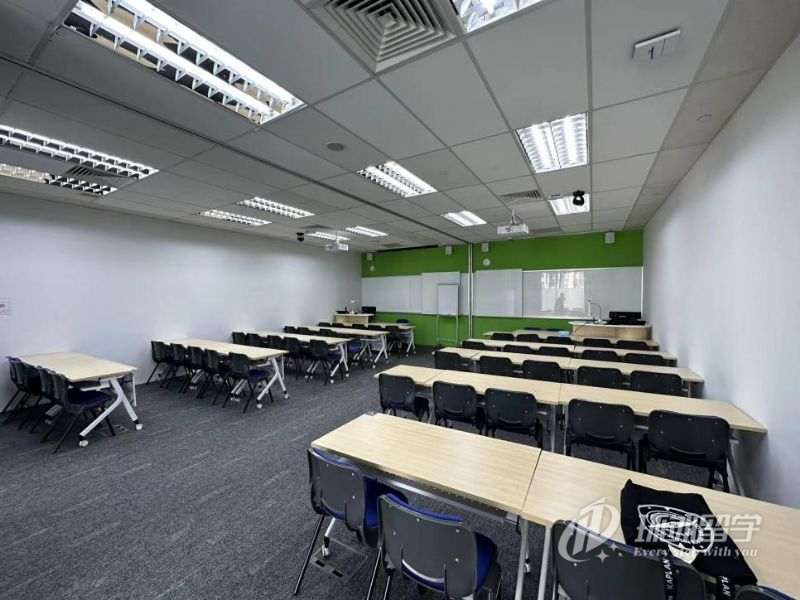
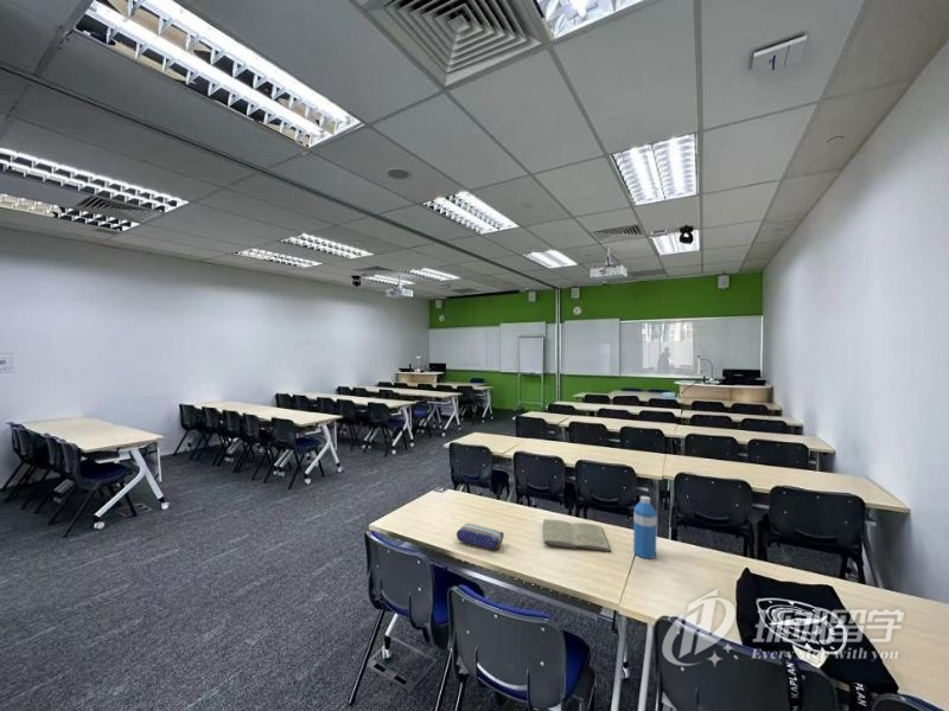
+ book (574, 533)
+ water bottle (644, 525)
+ pencil case (479, 536)
